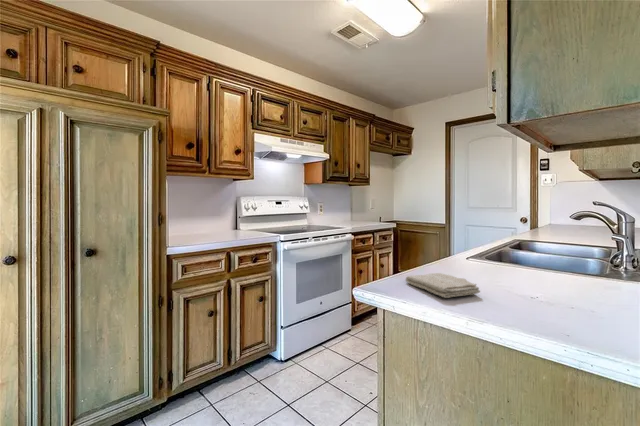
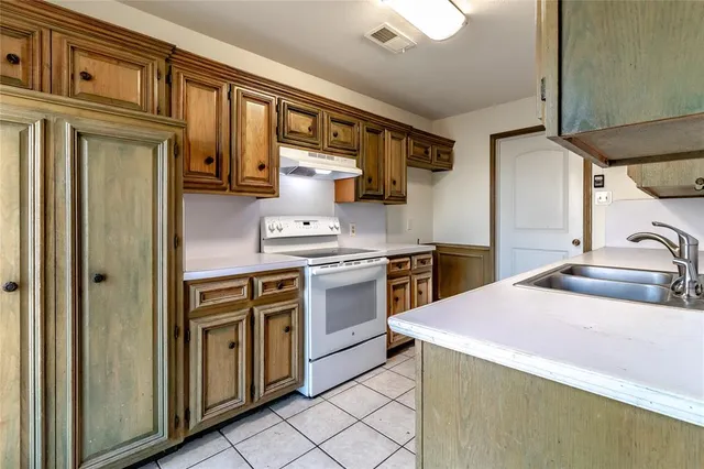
- washcloth (440, 283)
